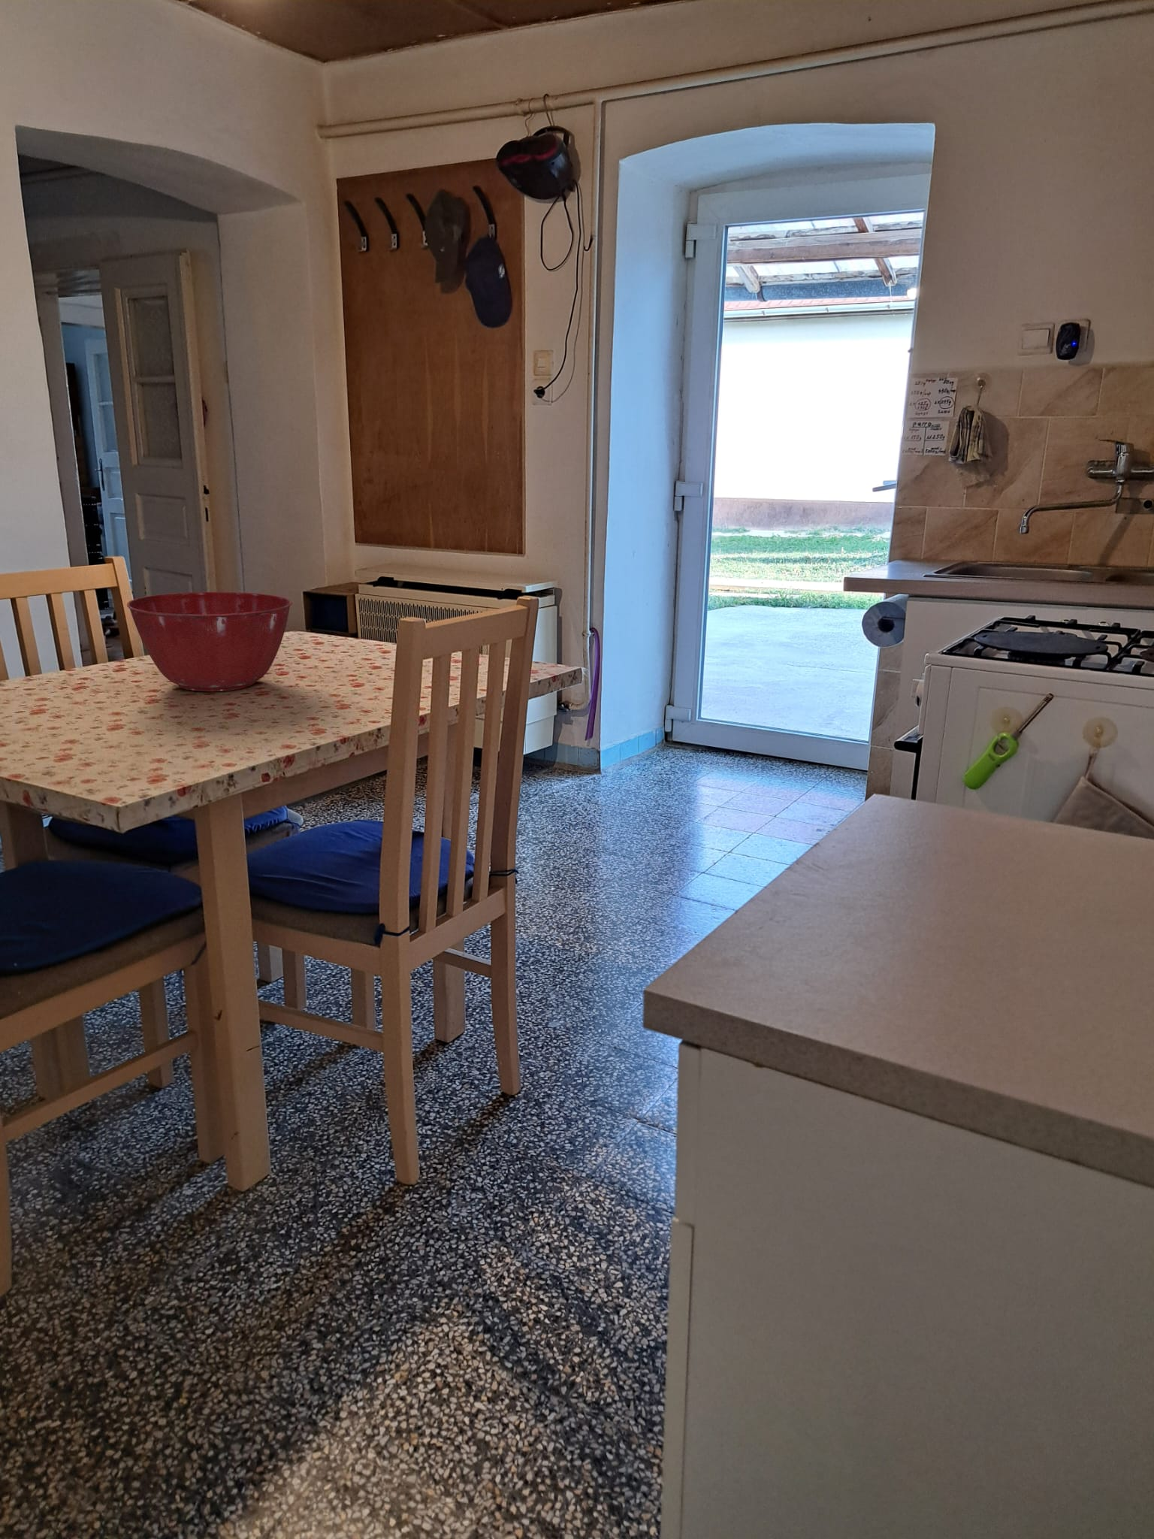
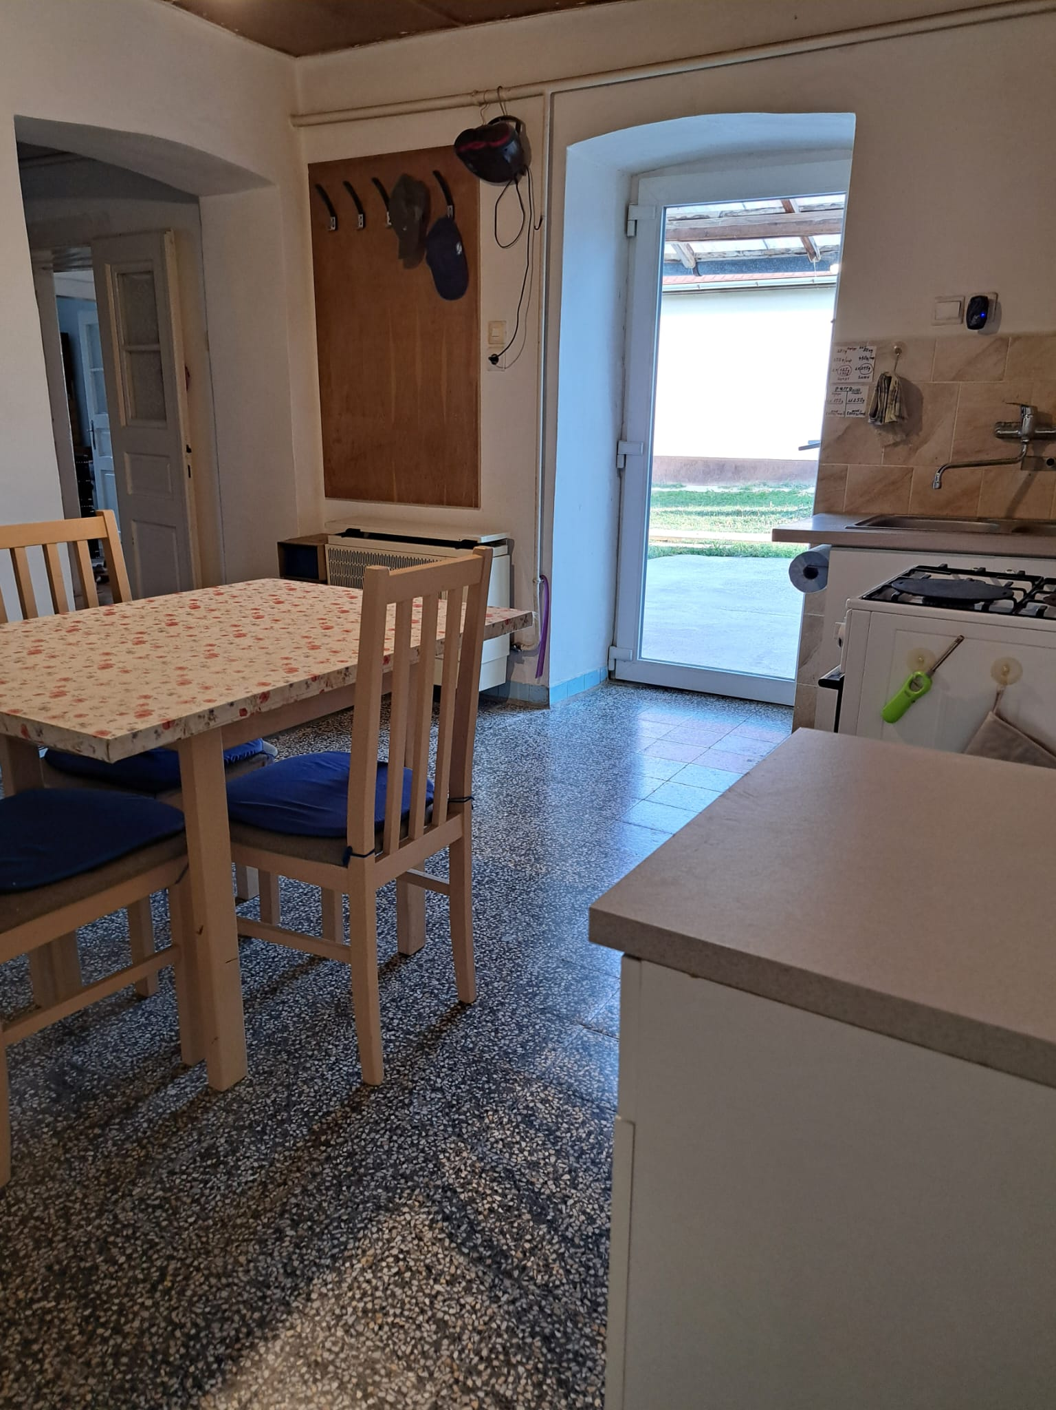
- mixing bowl (215, 642)
